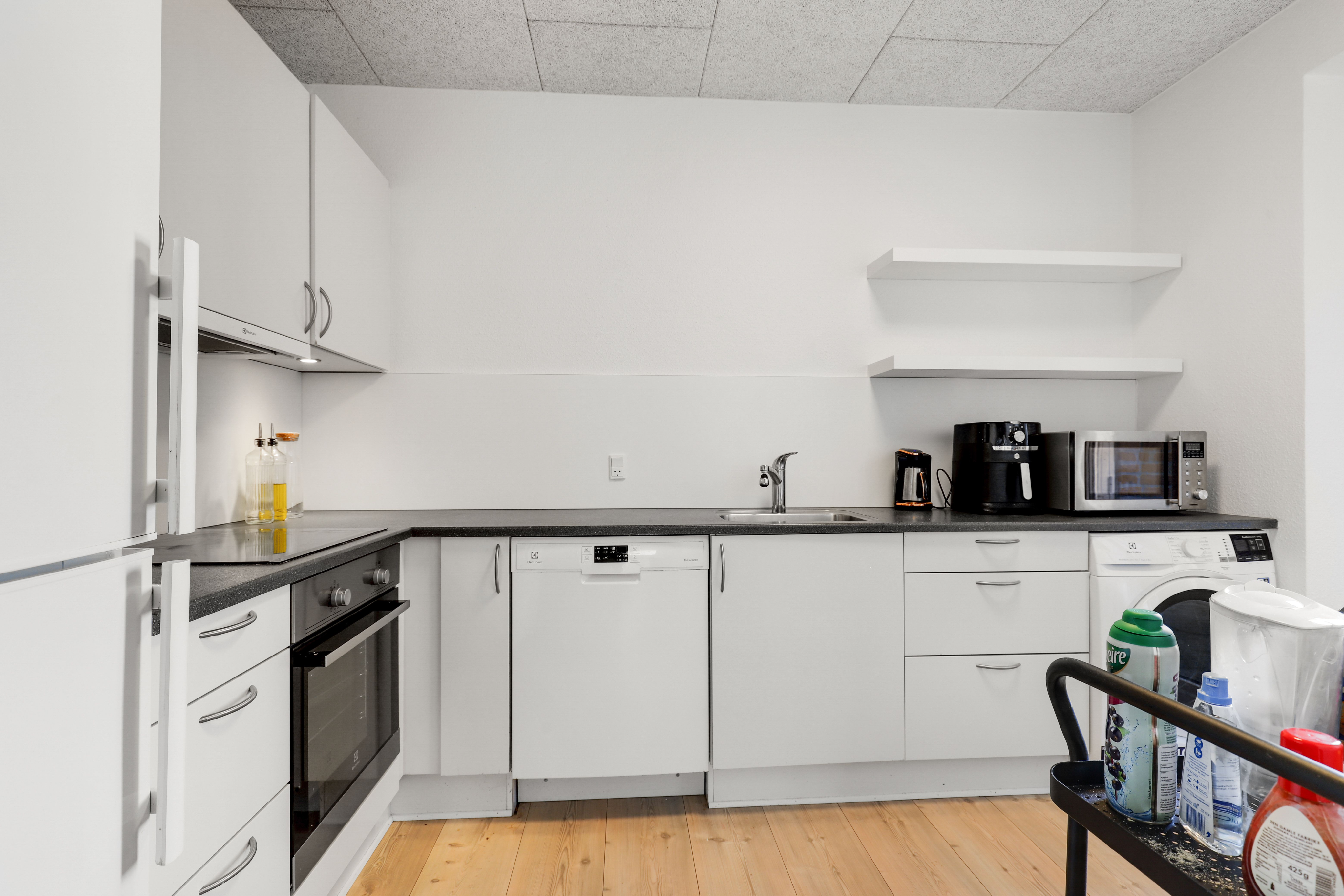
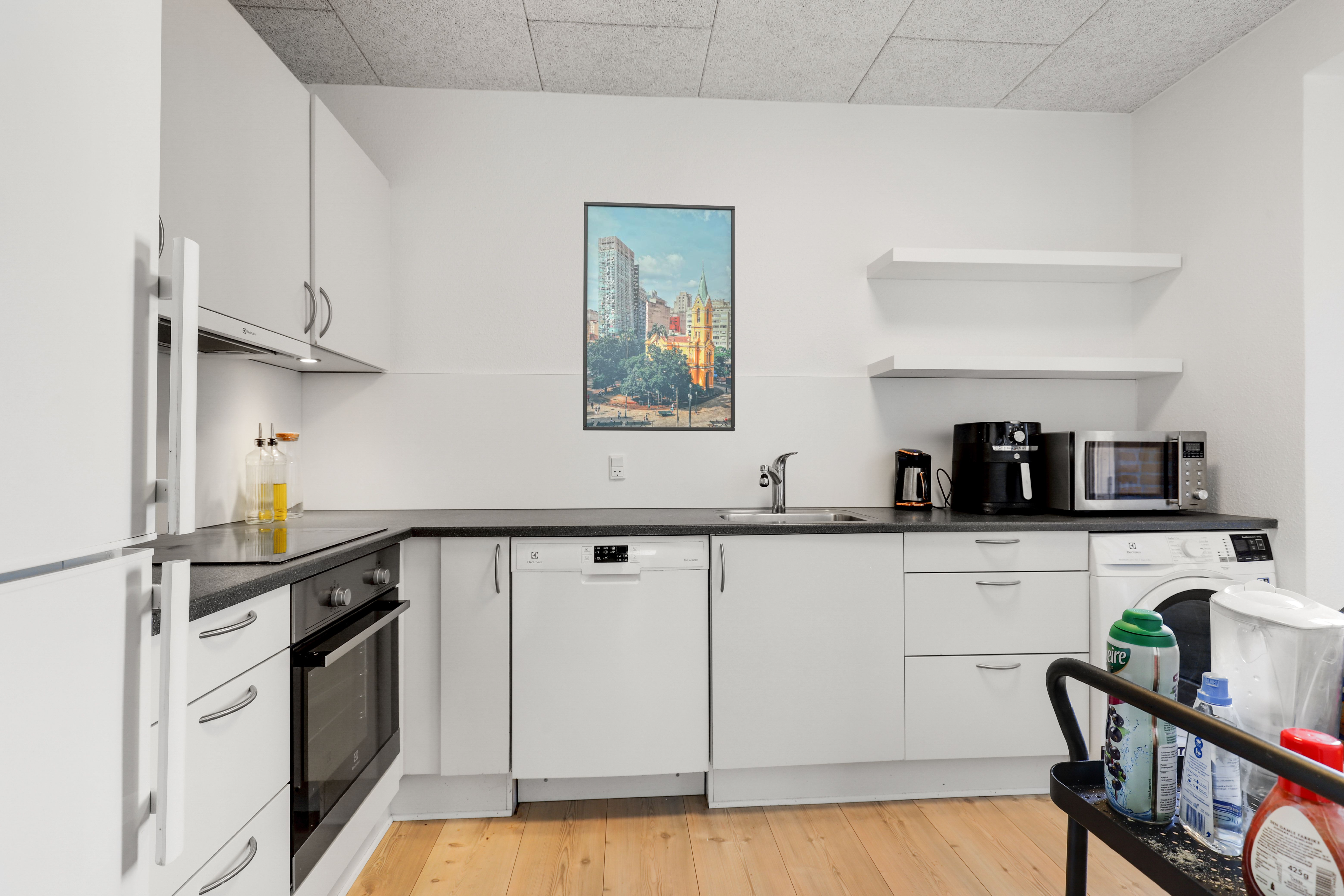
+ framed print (660, 317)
